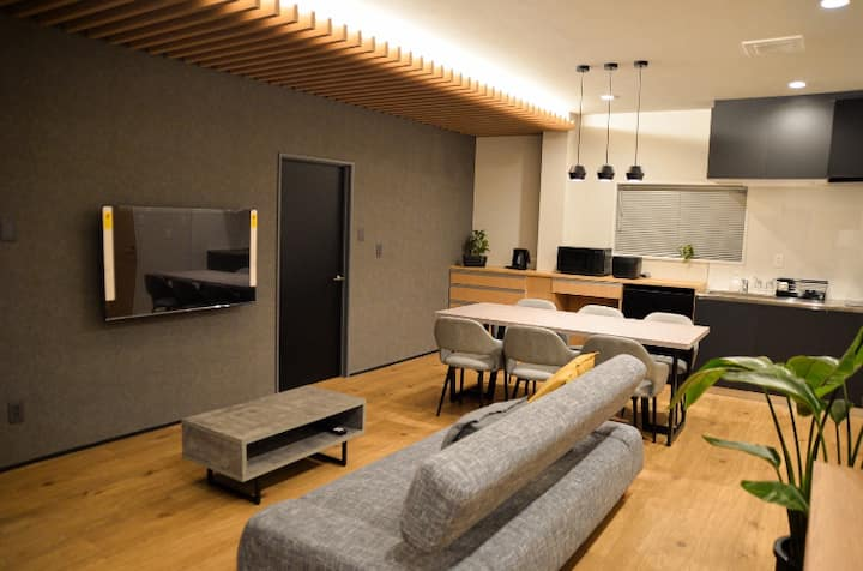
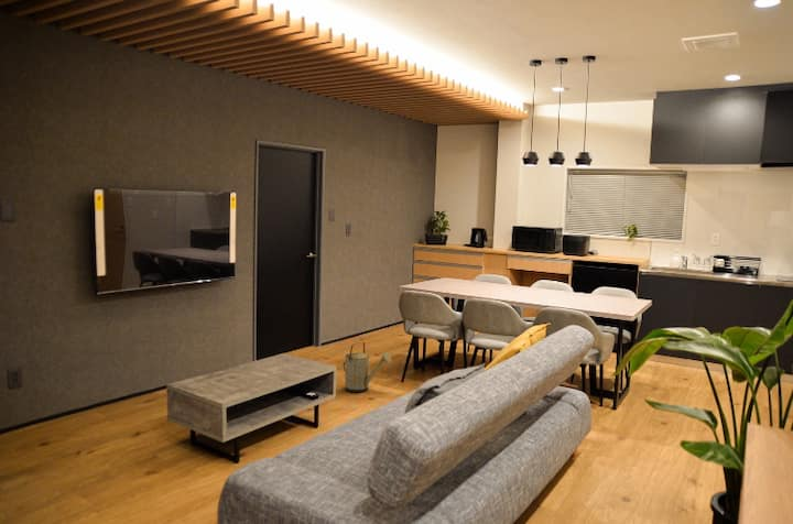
+ watering can (366, 368)
